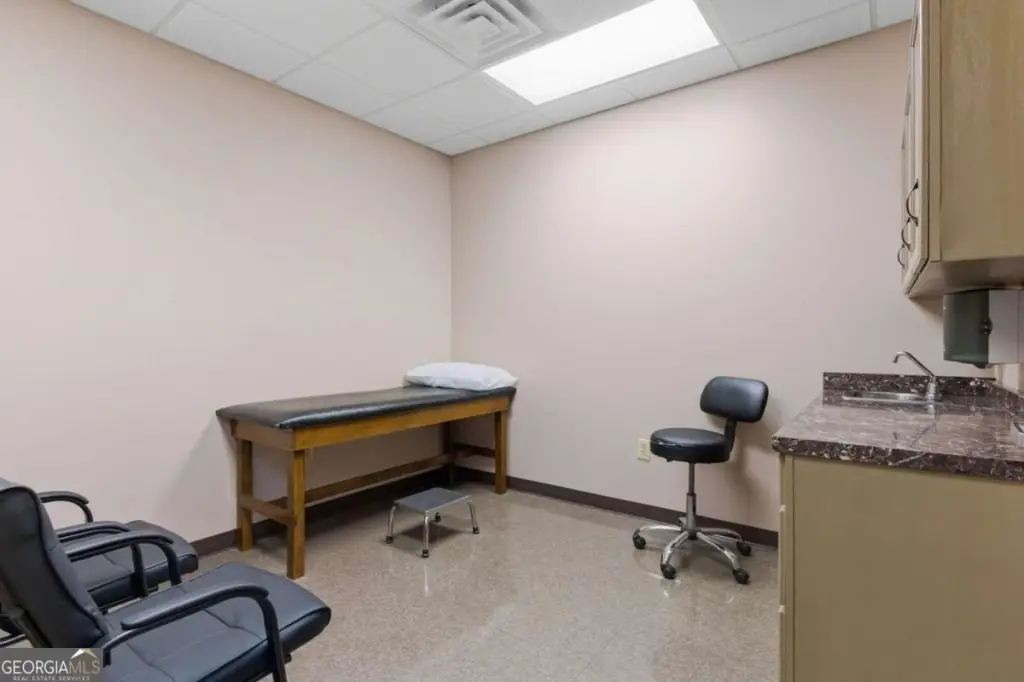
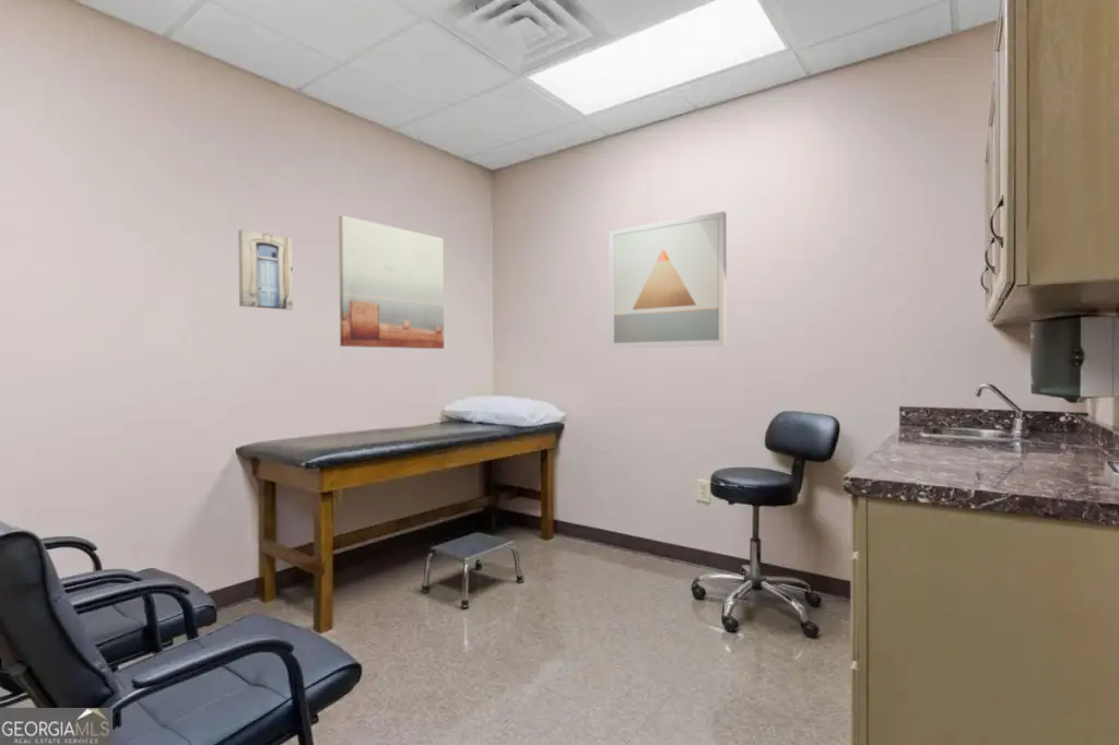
+ wall art (396, 287)
+ wall art (266, 271)
+ wall art (663, 284)
